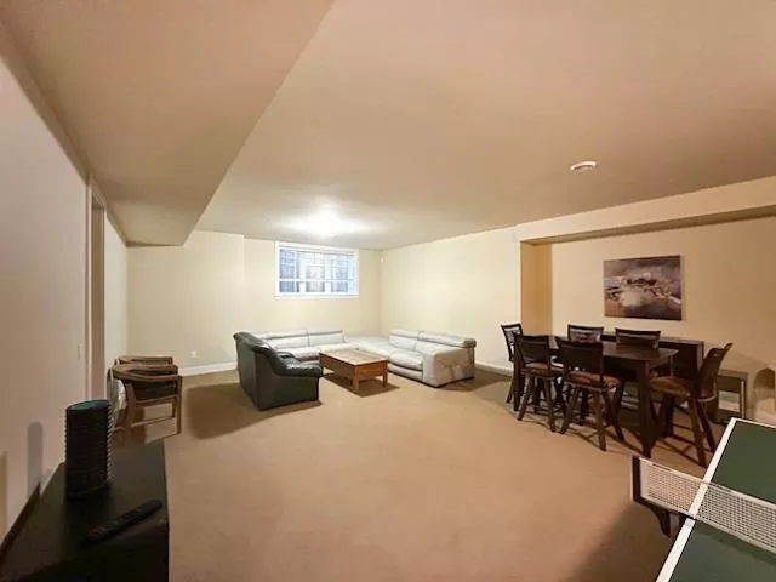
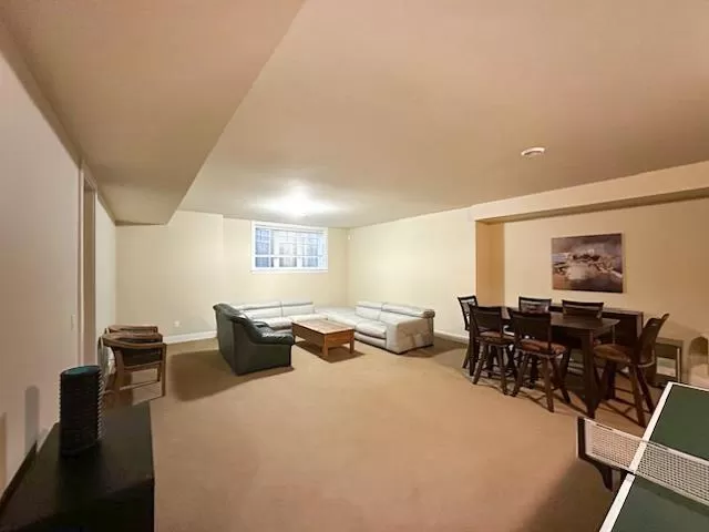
- remote control (127, 518)
